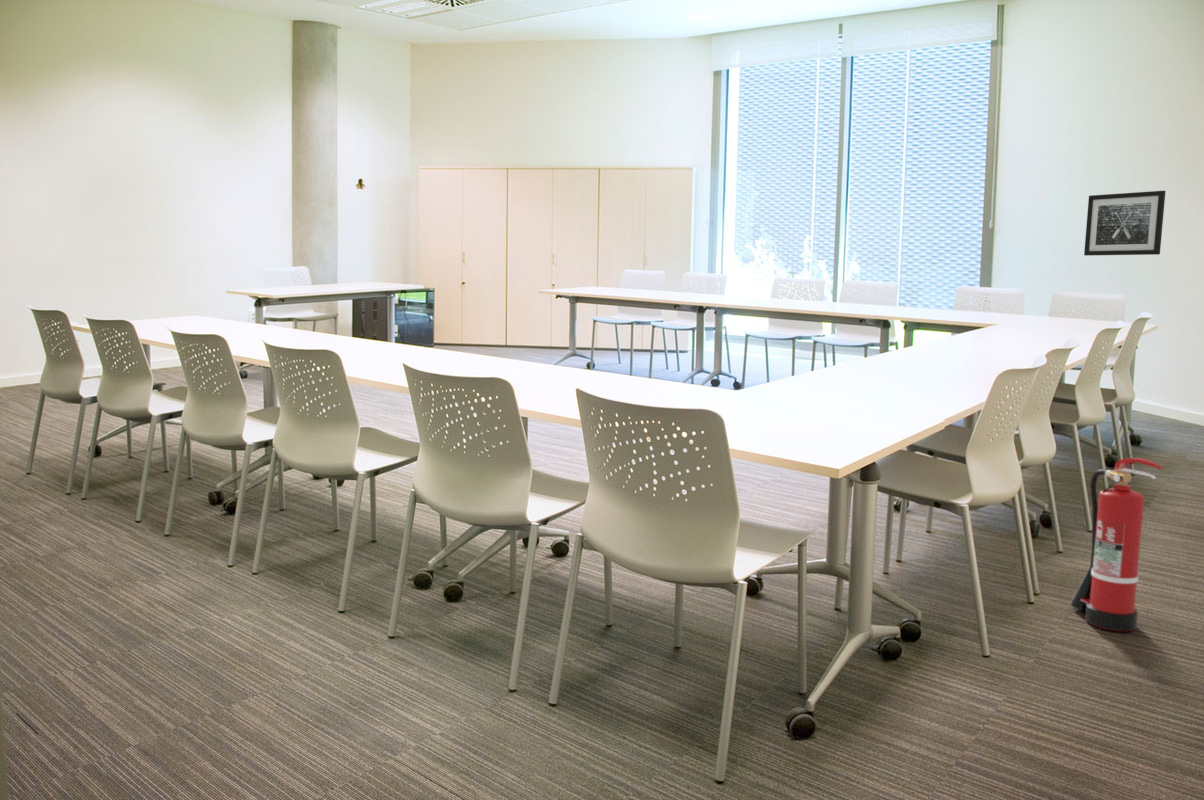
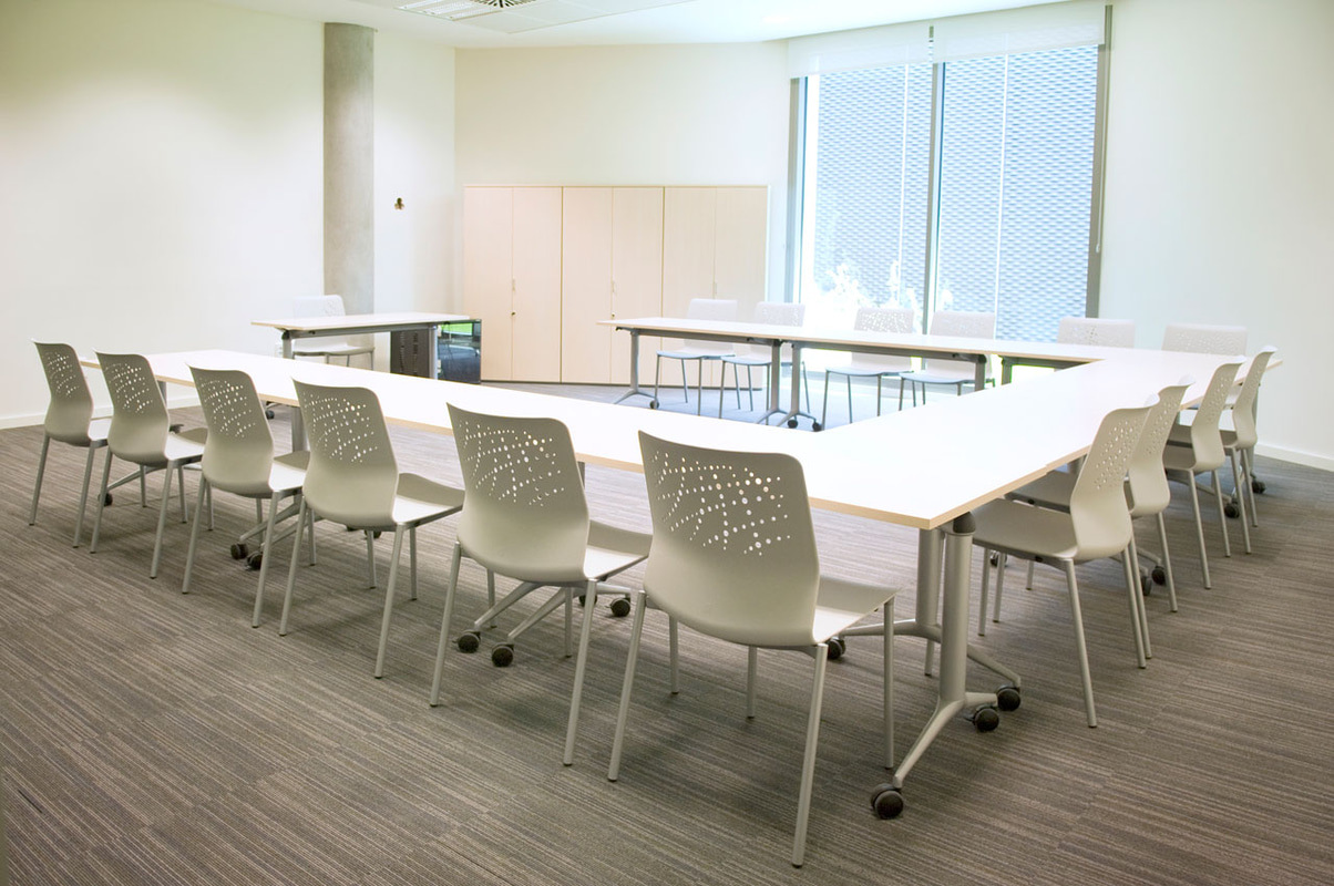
- wall art (1123, 224)
- fire extinguisher (1114, 539)
